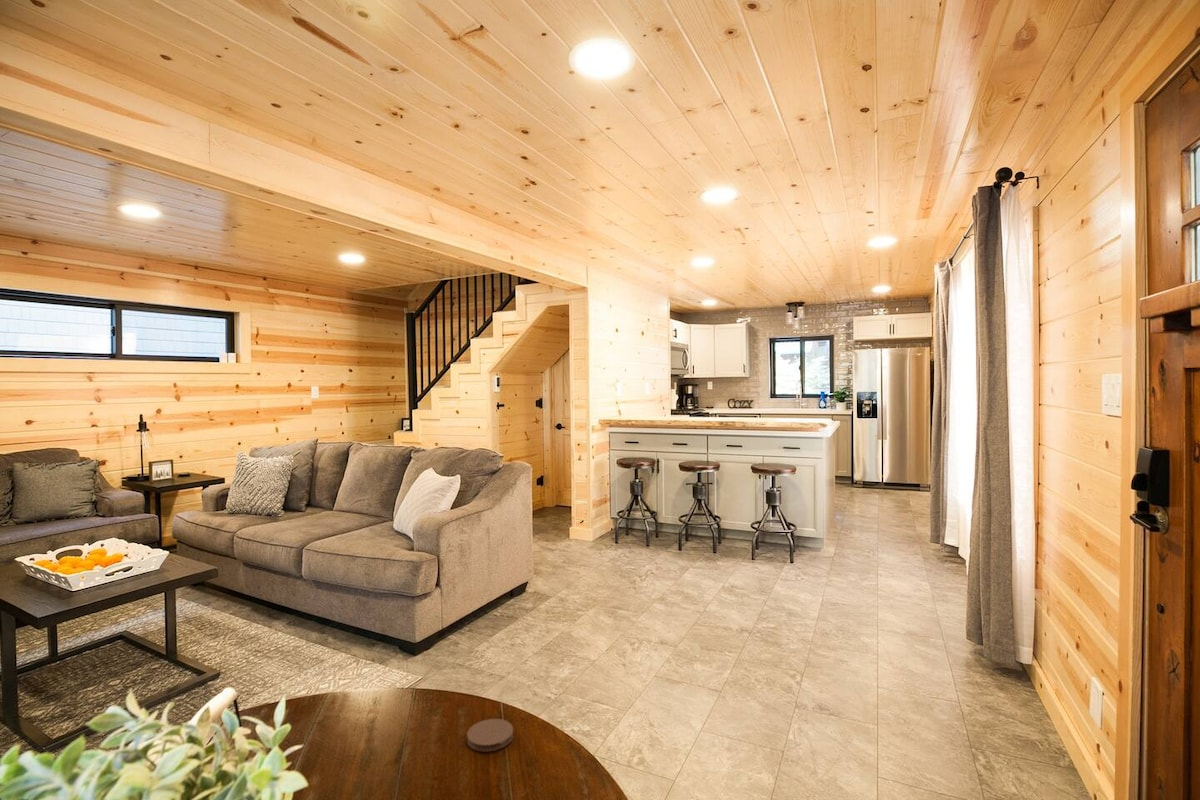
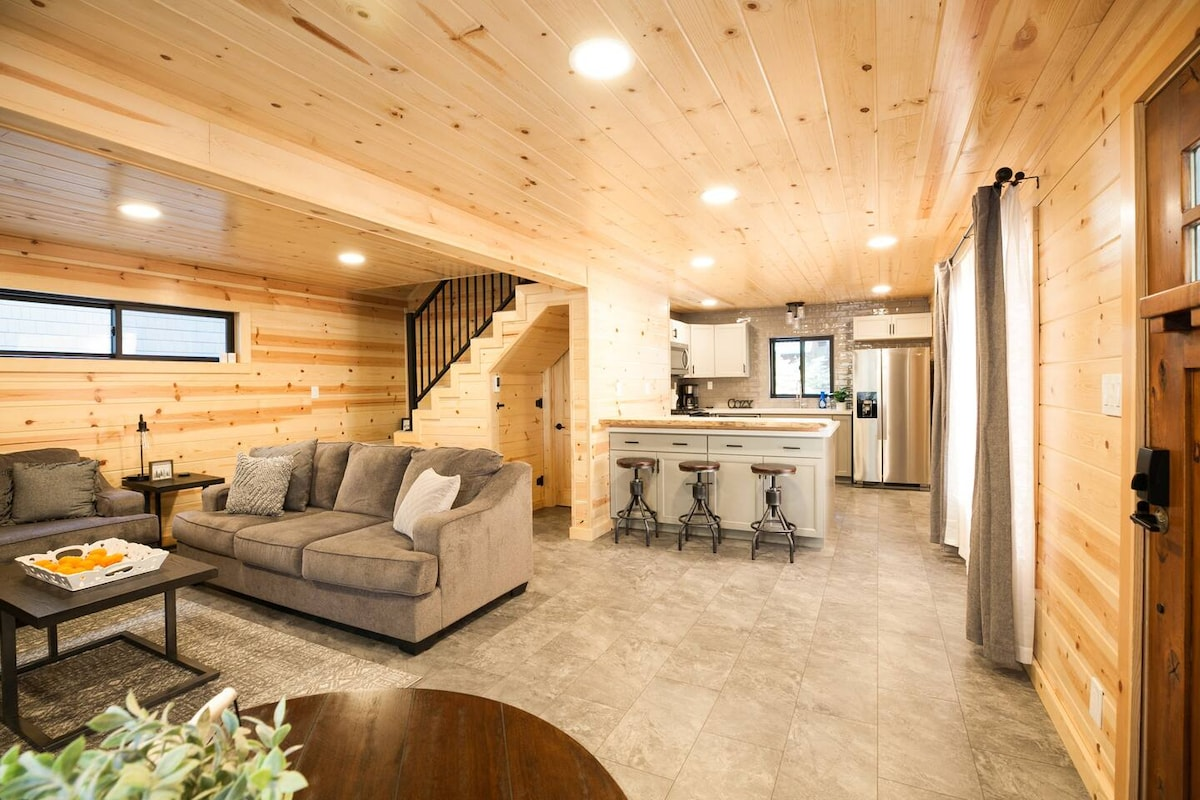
- coaster (490, 734)
